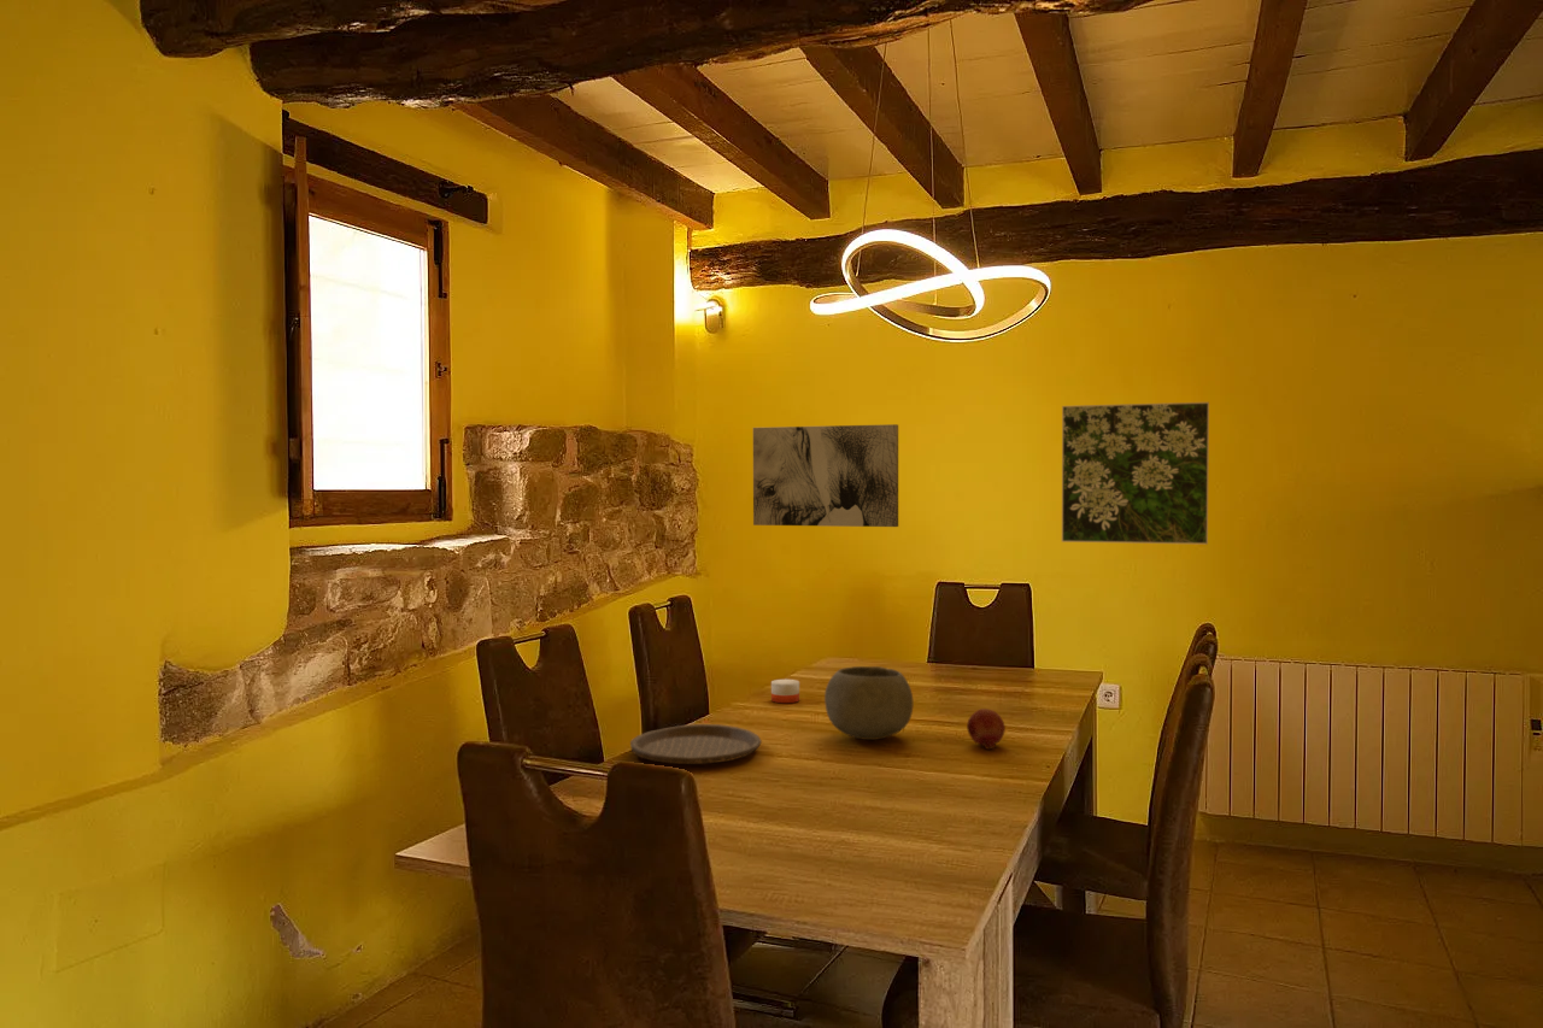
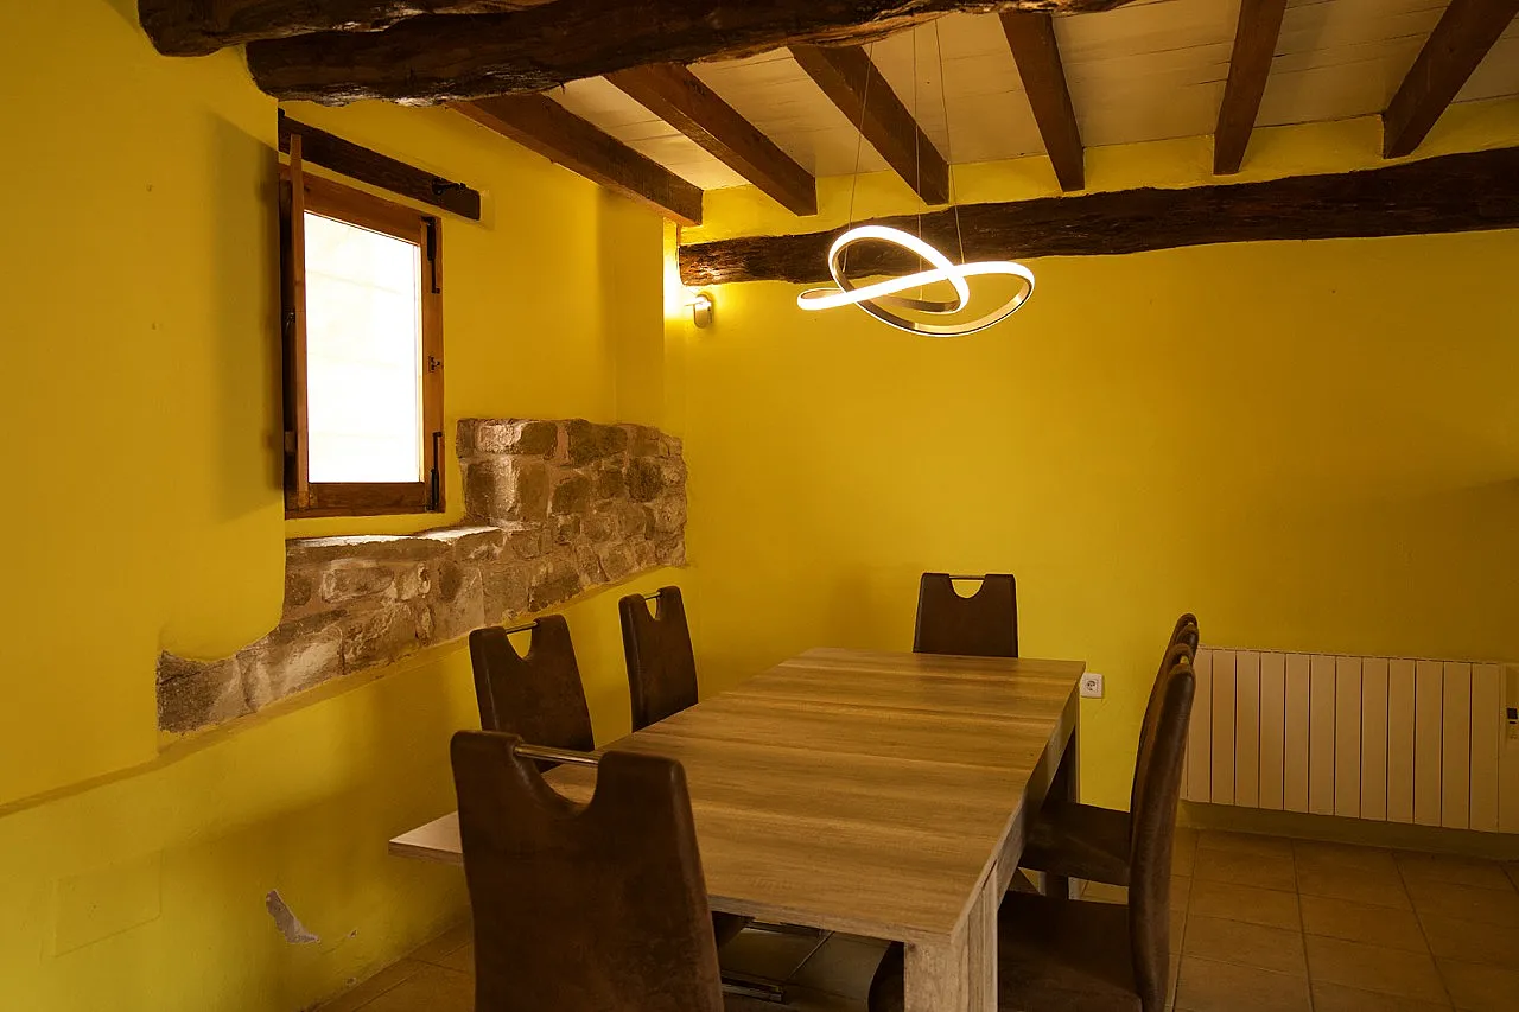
- fruit (986, 727)
- wall art (823, 476)
- plate (696, 745)
- bowl (868, 704)
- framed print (1133, 474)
- candle (785, 681)
